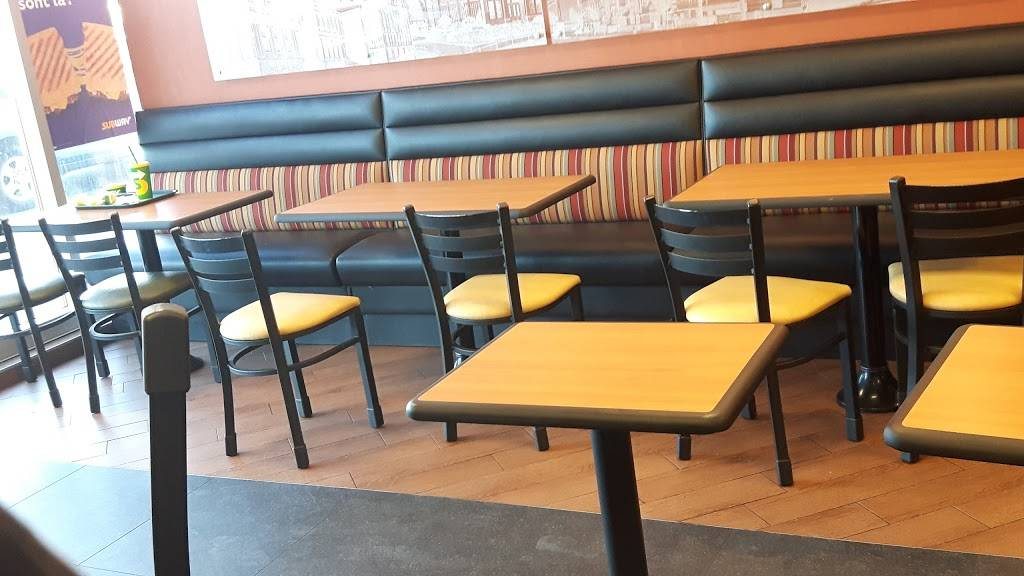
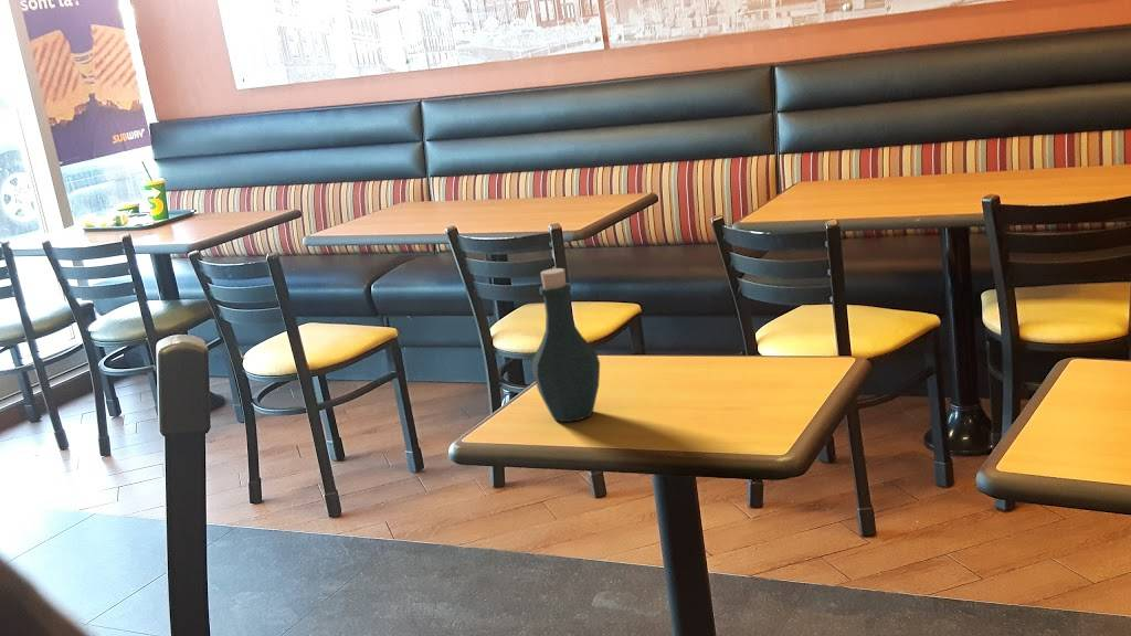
+ bottle (562, 343)
